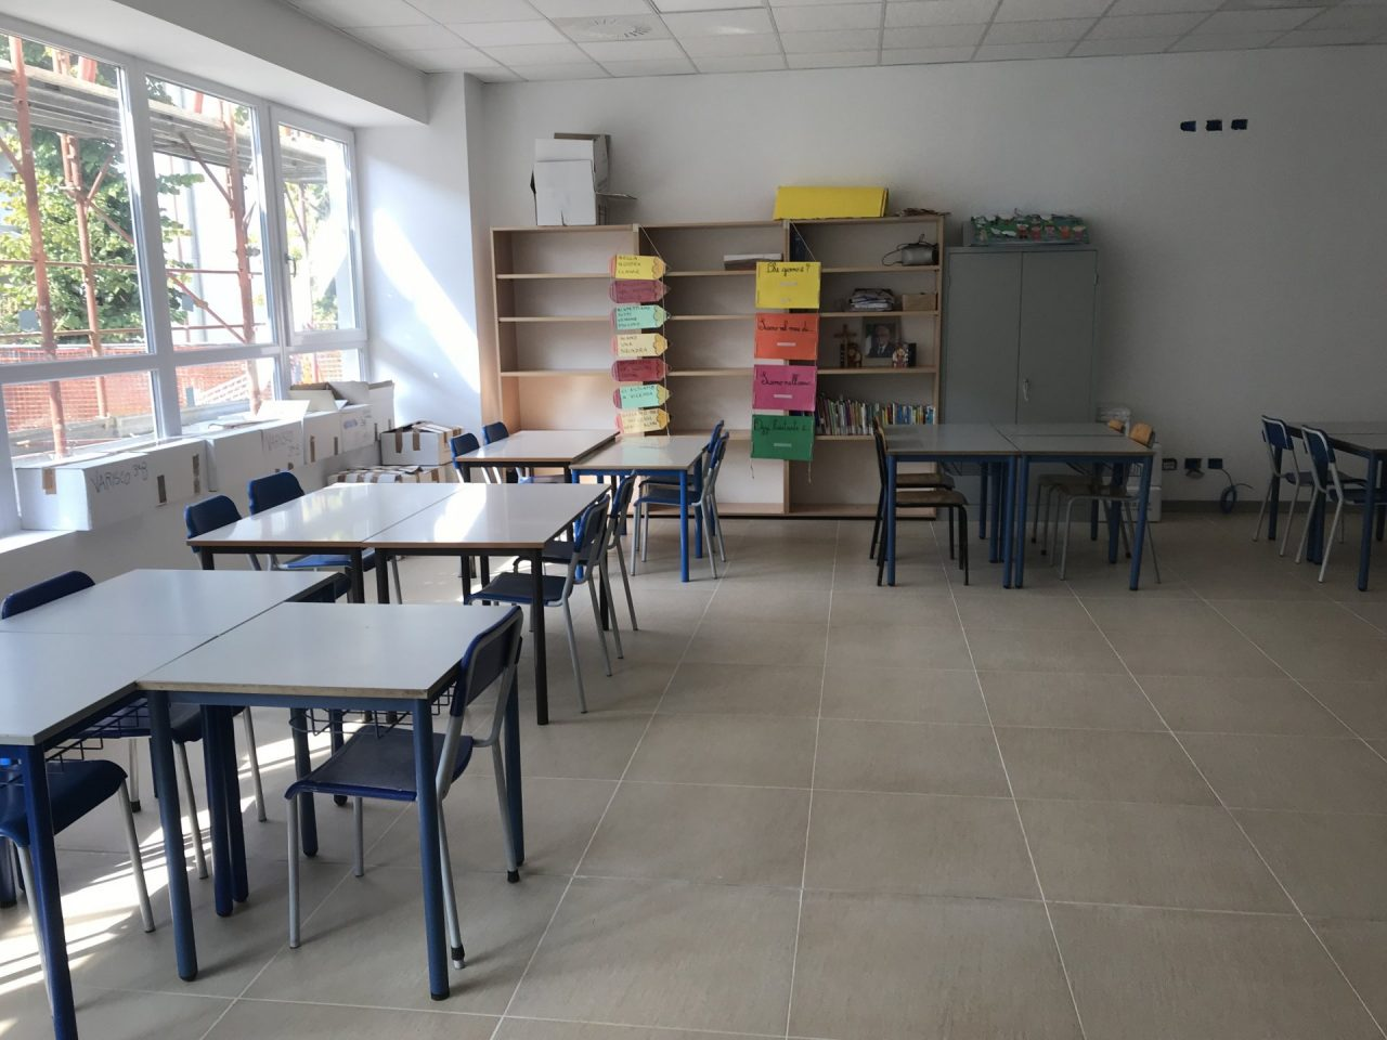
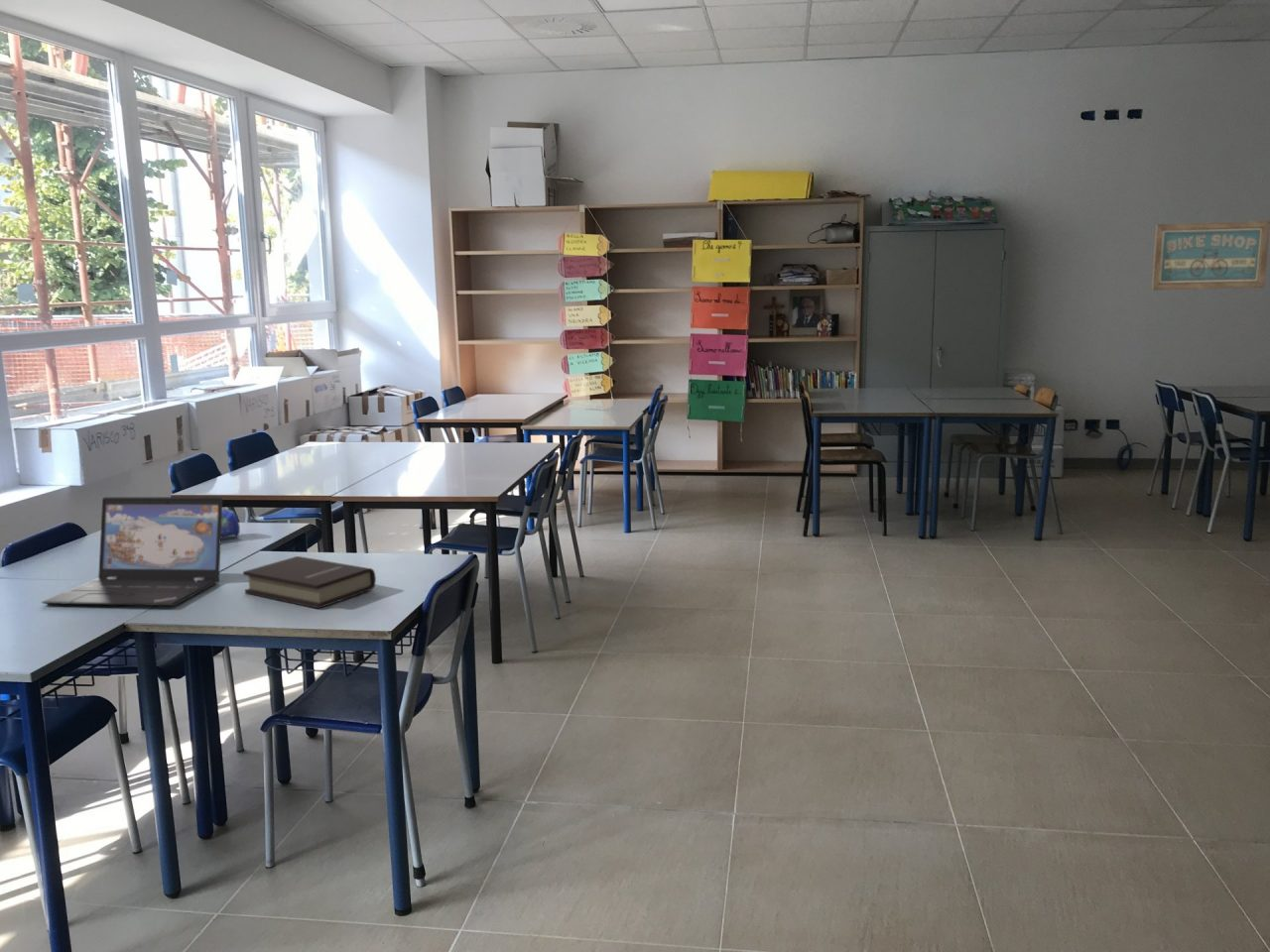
+ book (310, 579)
+ laptop (135, 549)
+ wall art (1209, 256)
+ pencil case (221, 526)
